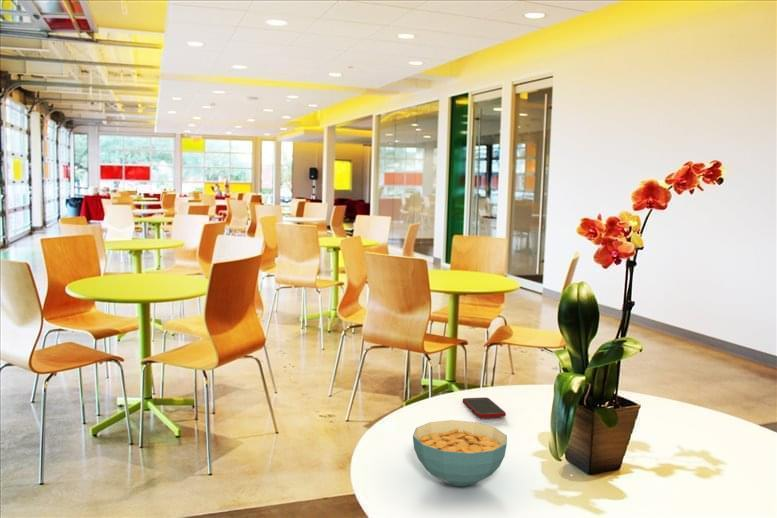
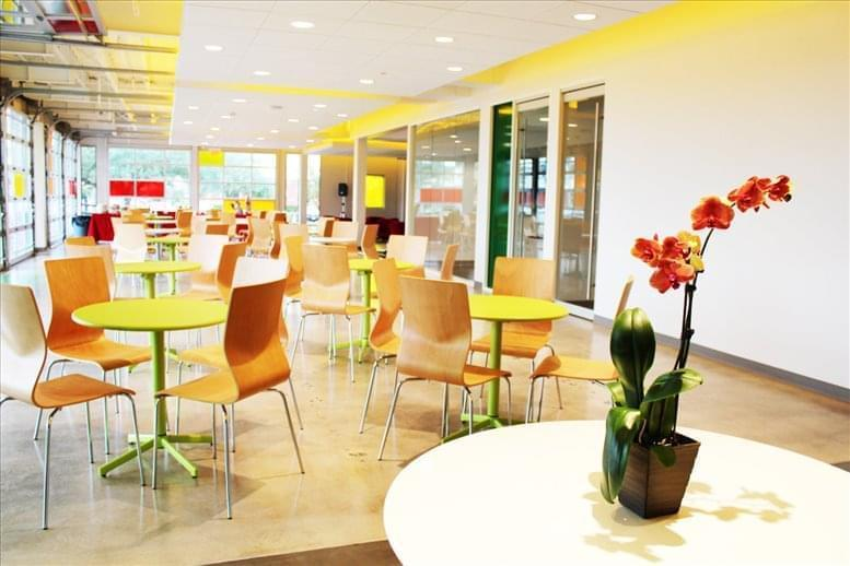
- cell phone (483, 407)
- cereal bowl (459, 458)
